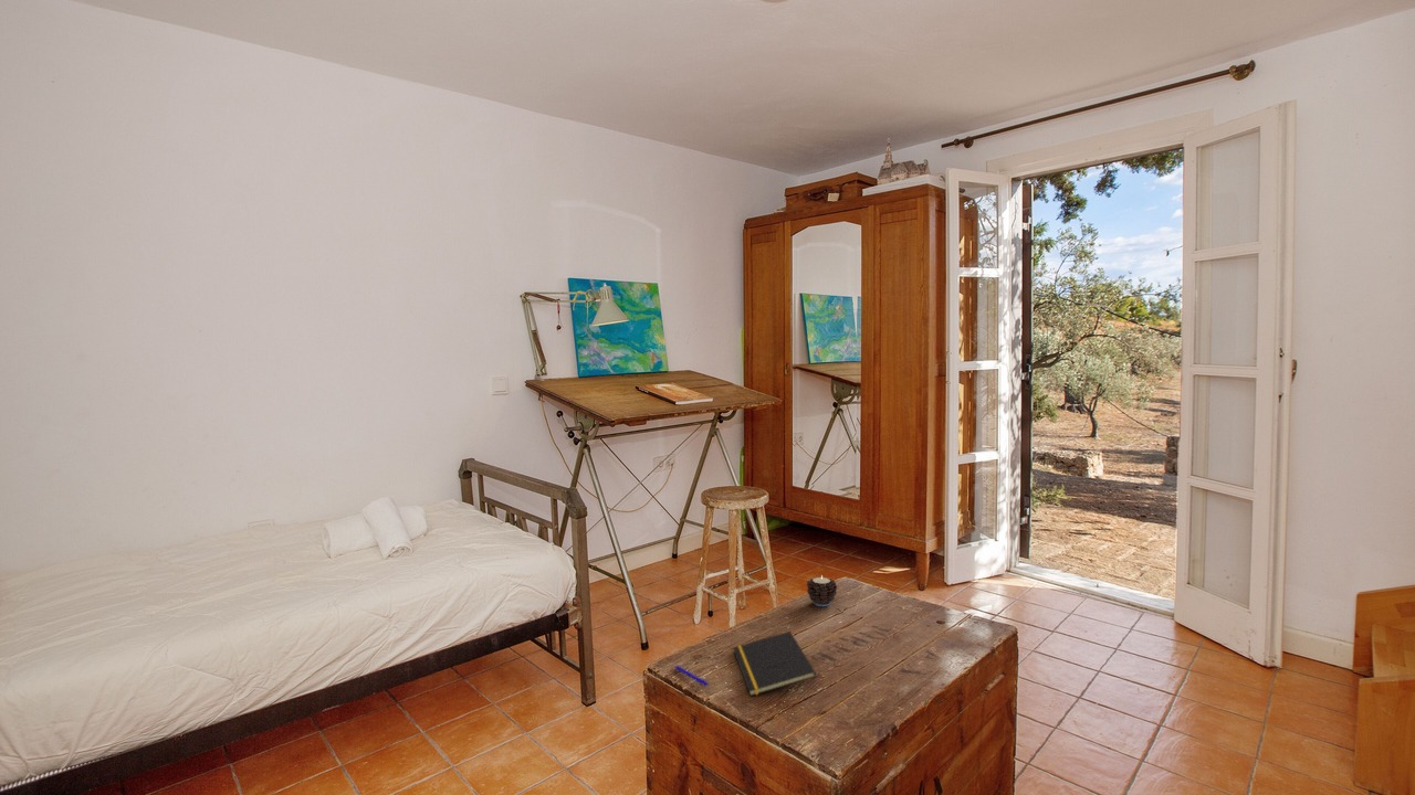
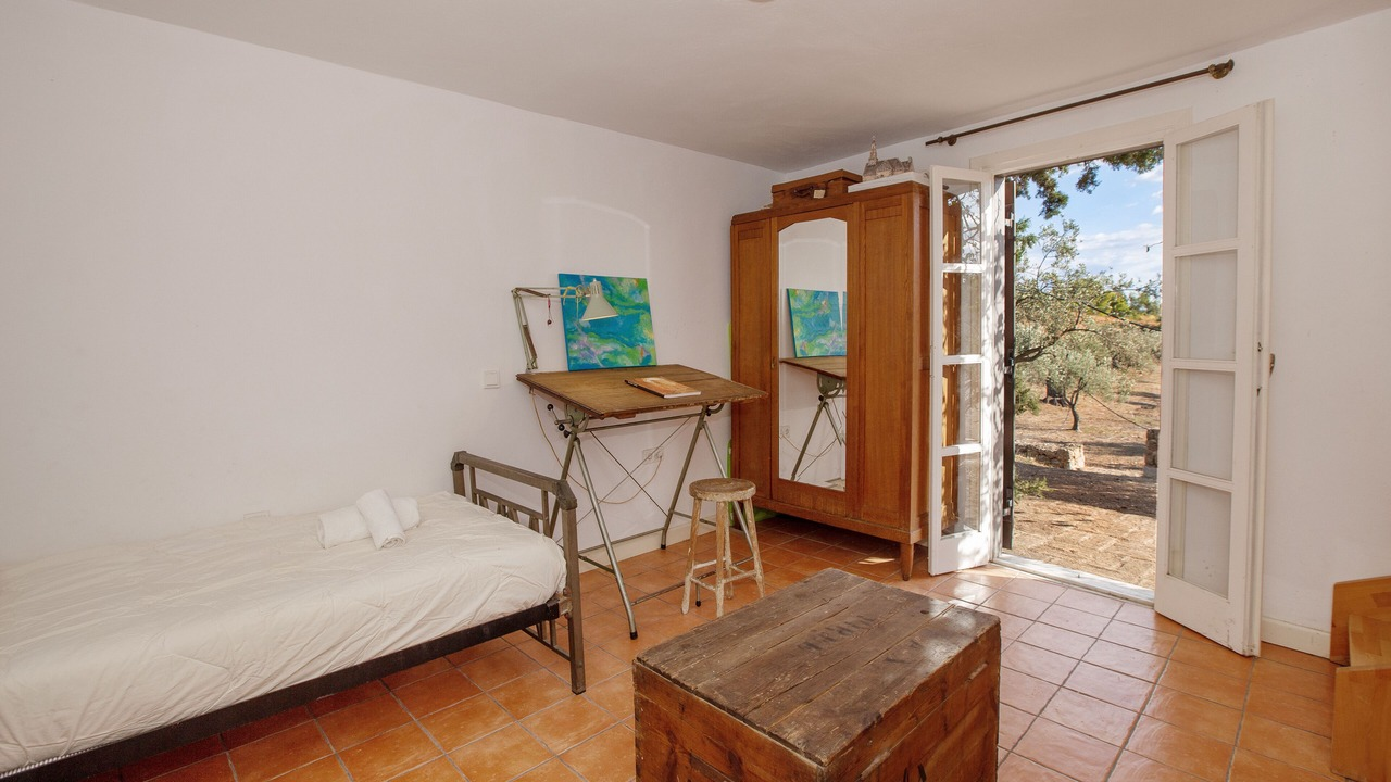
- pen (690, 675)
- notepad (772, 660)
- candle (821, 589)
